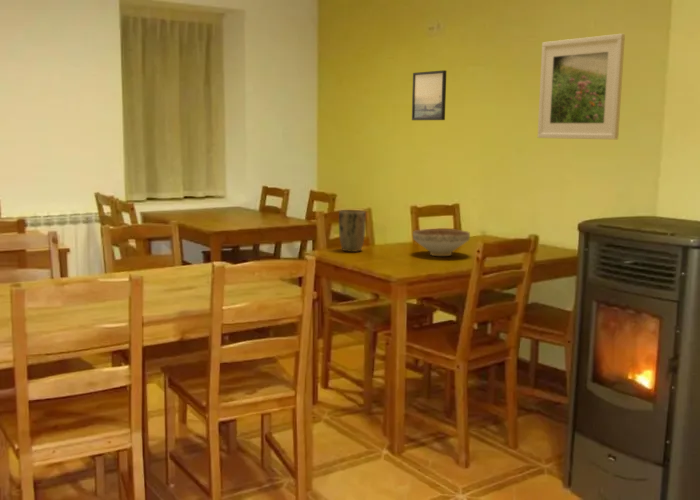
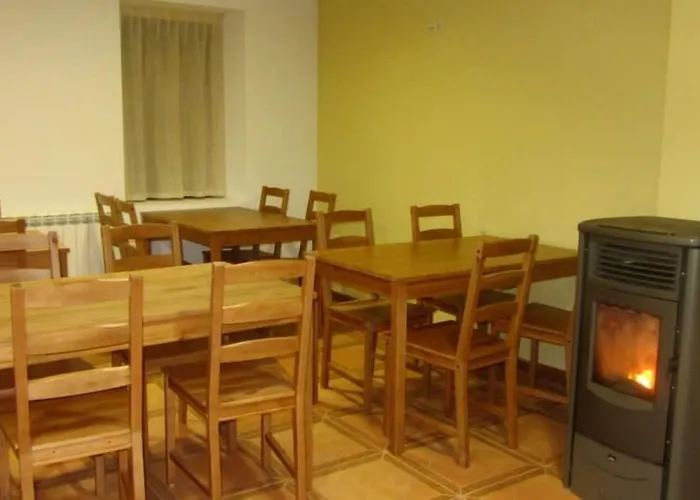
- plant pot (351, 230)
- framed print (428, 96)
- decorative bowl (440, 243)
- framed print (578, 88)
